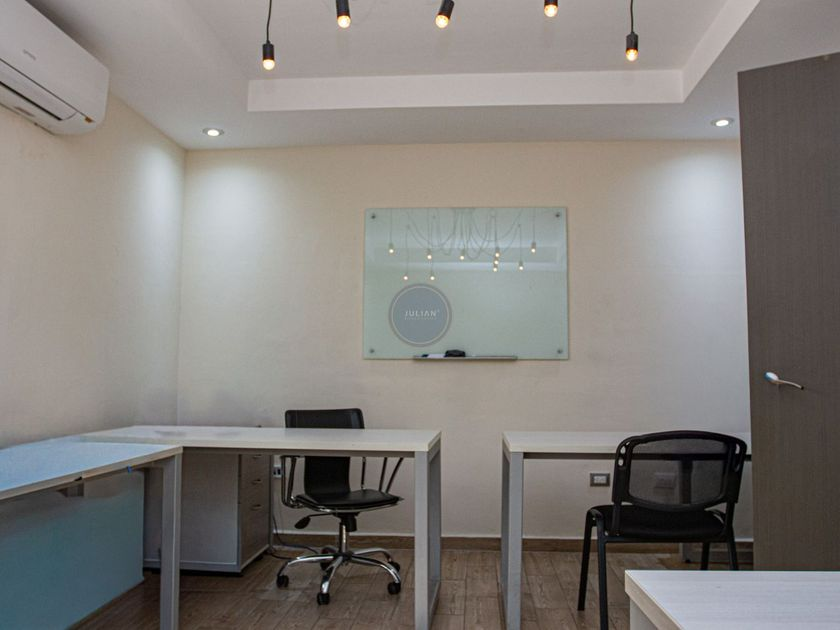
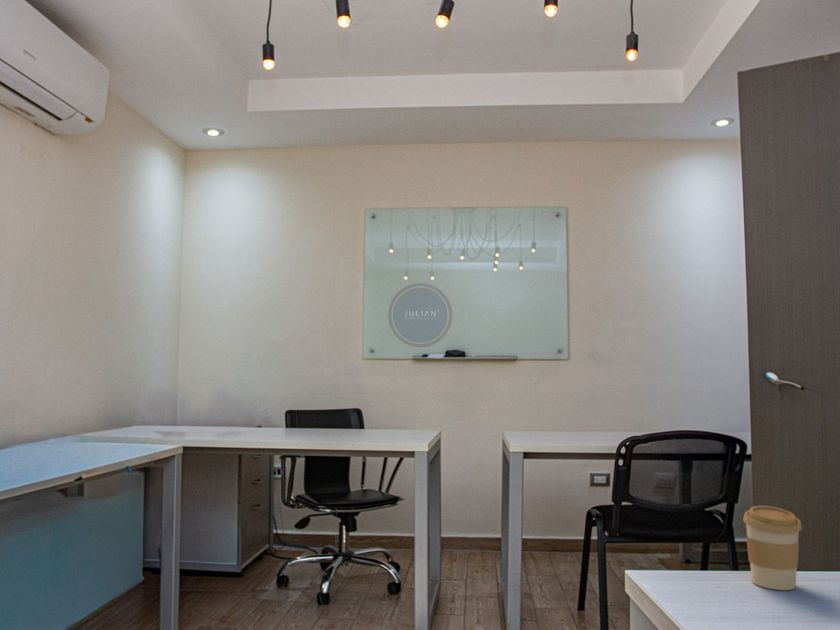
+ coffee cup (772, 546)
